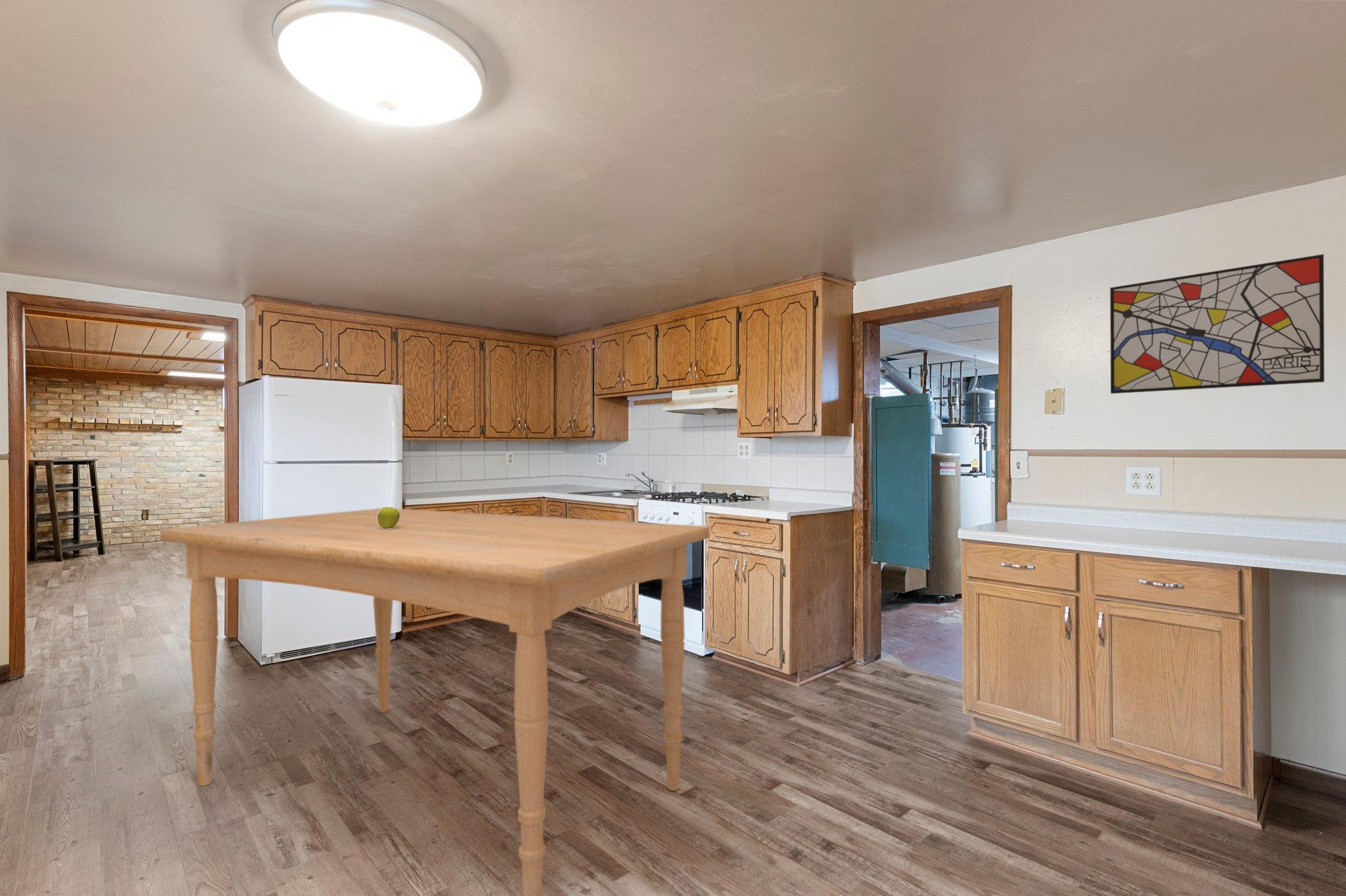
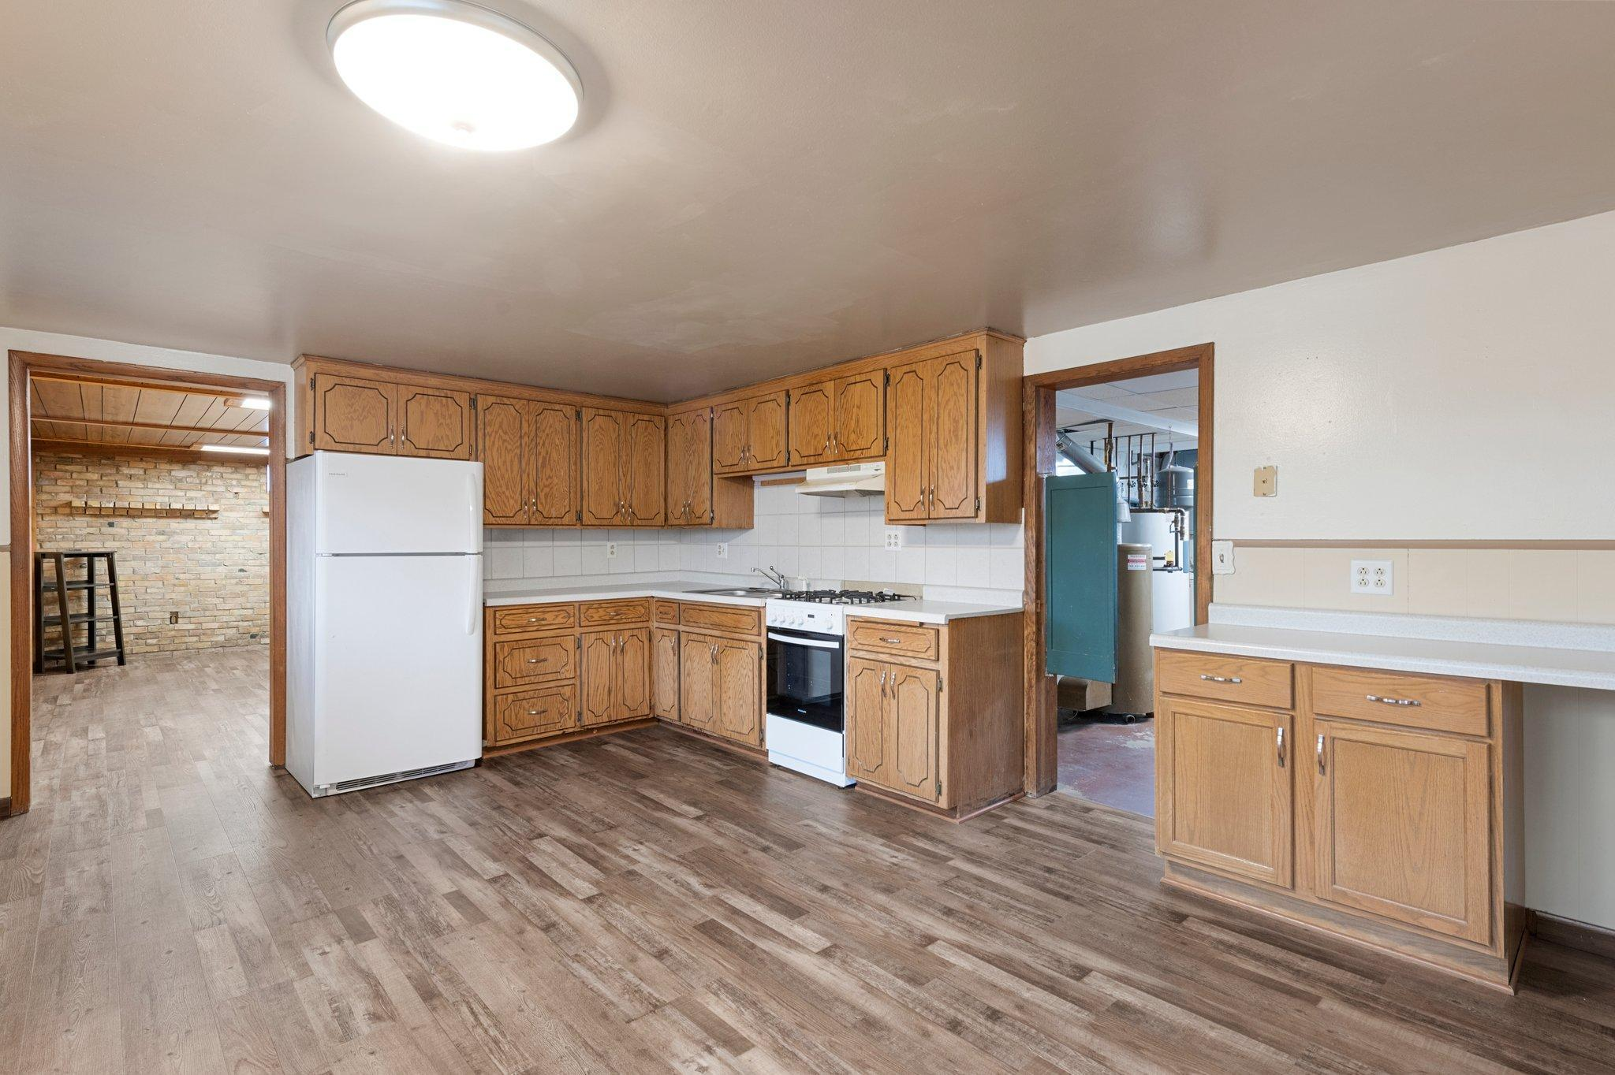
- dining table (391, 652)
- fruit (388, 517)
- wall art (1207, 330)
